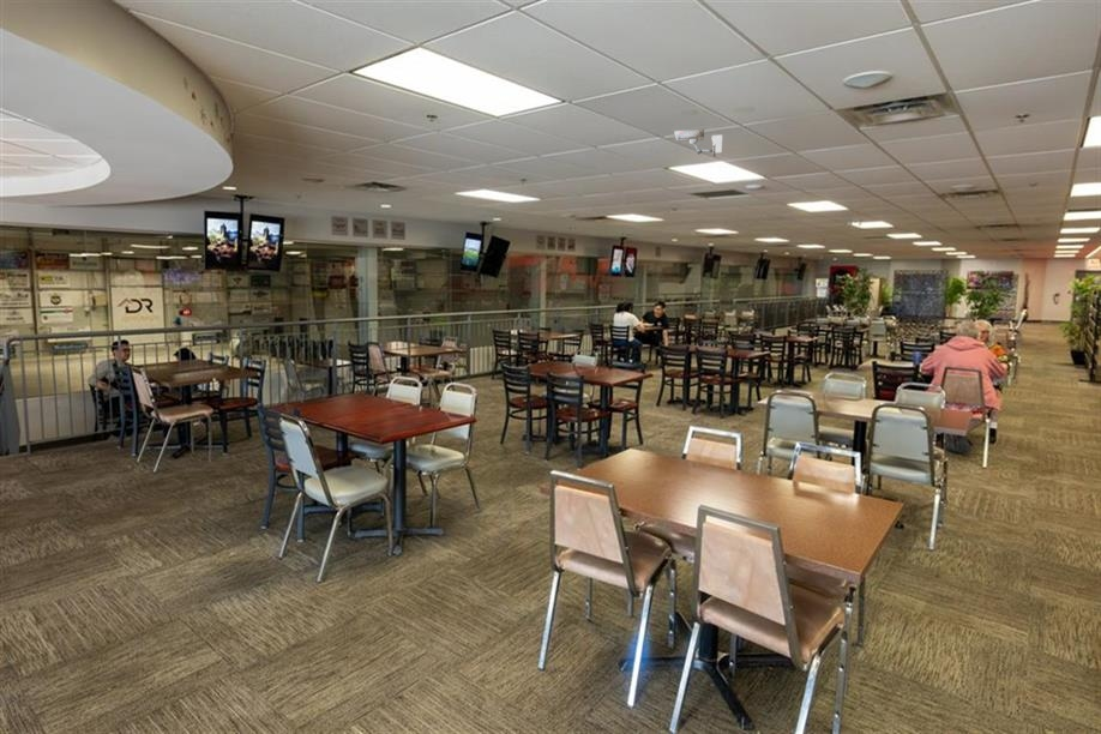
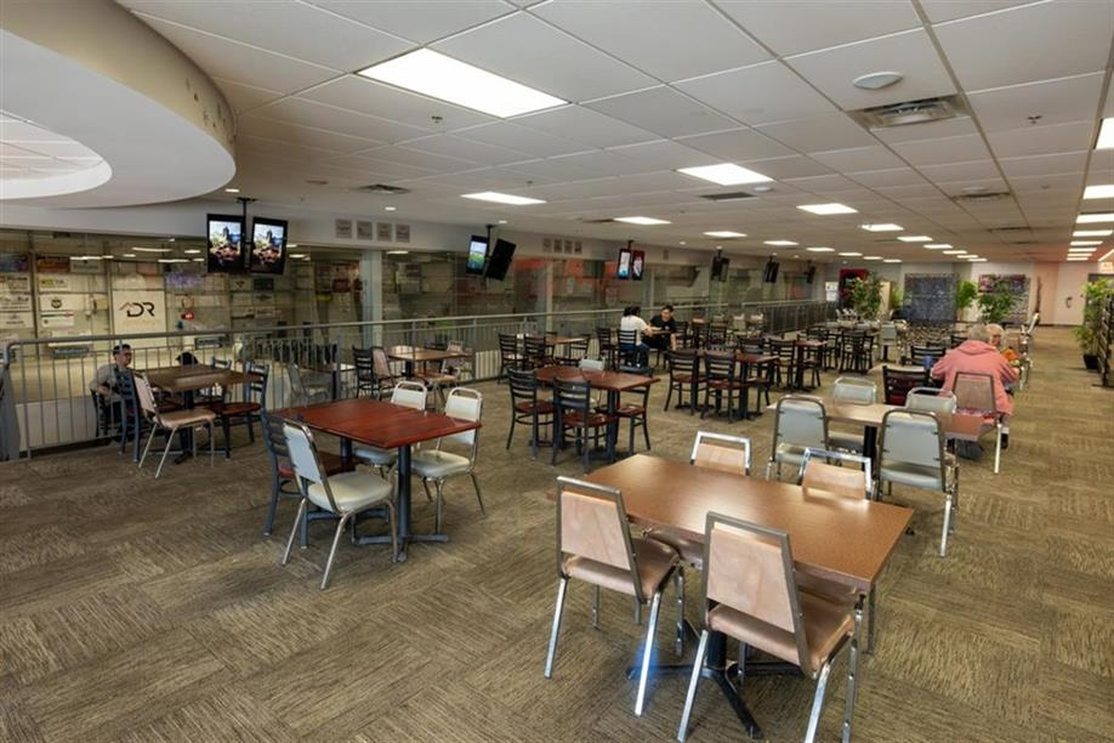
- security camera (697, 146)
